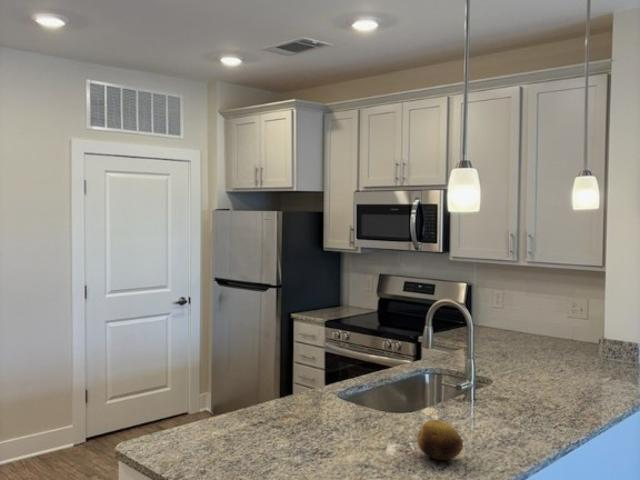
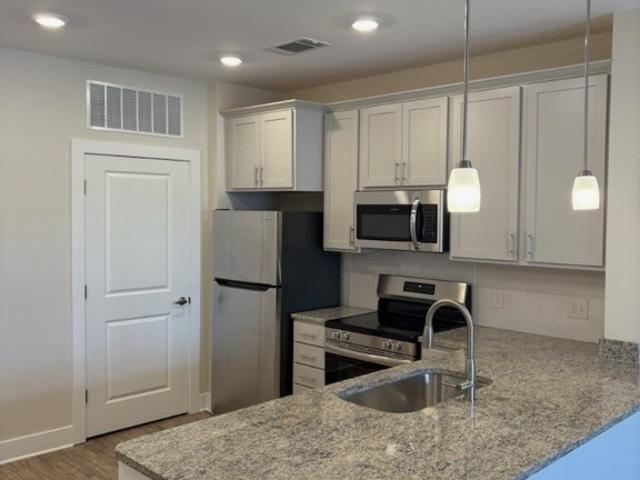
- fruit (438, 439)
